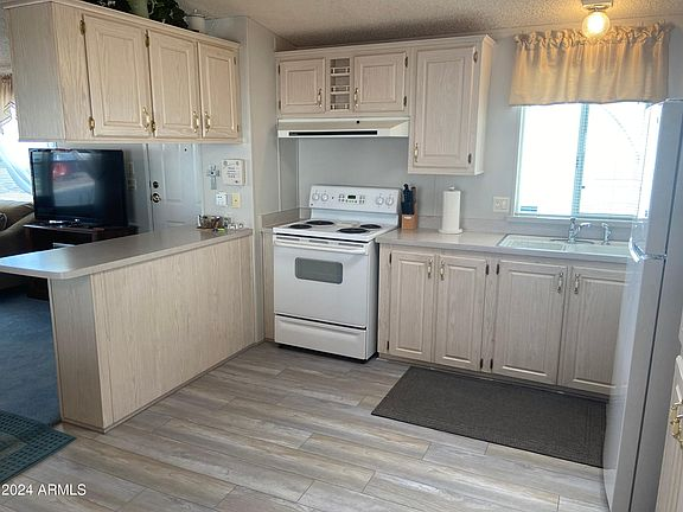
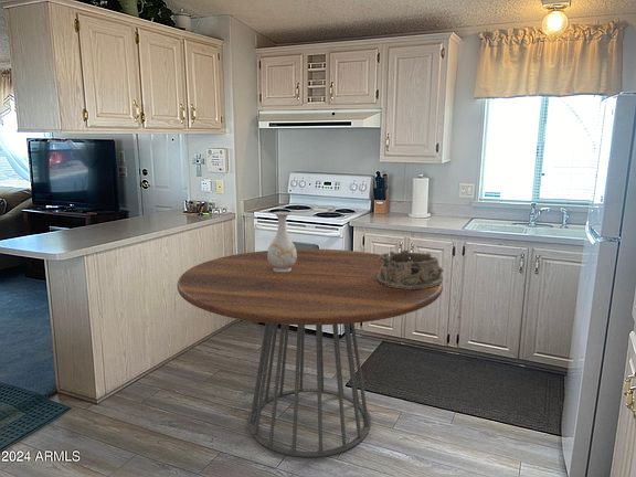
+ dining table (303, 348)
+ vase (282, 241)
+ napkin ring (410, 266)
